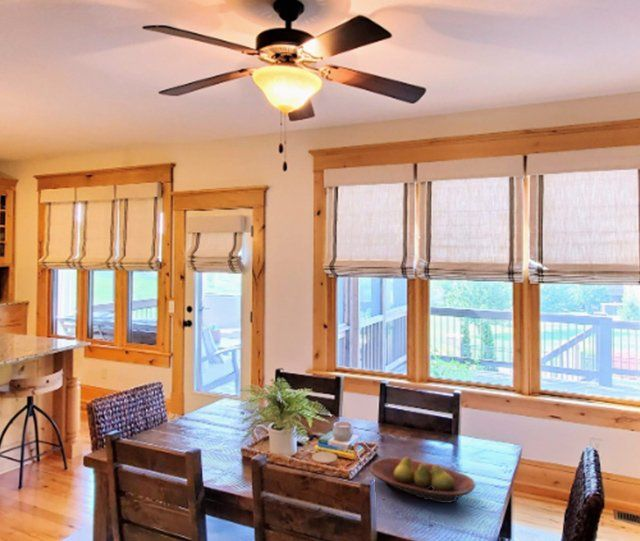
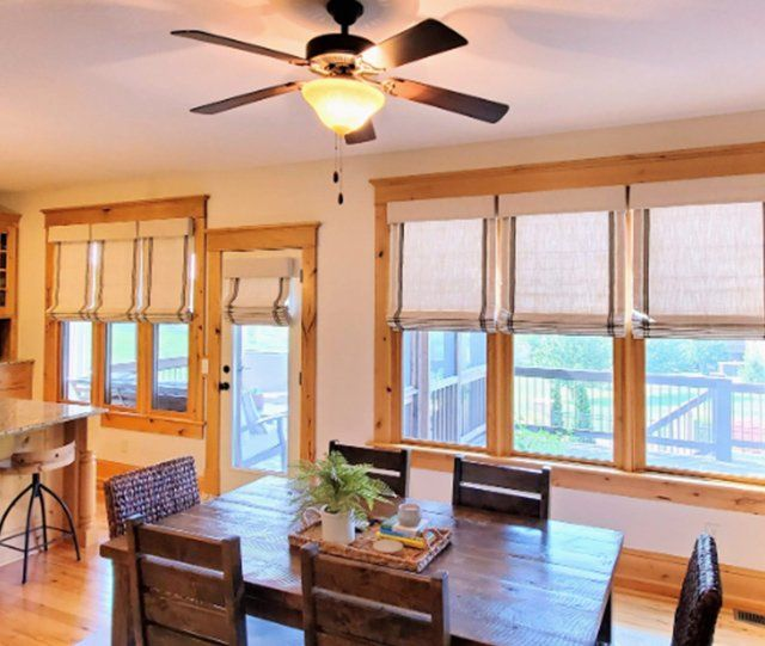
- fruit bowl (420, 475)
